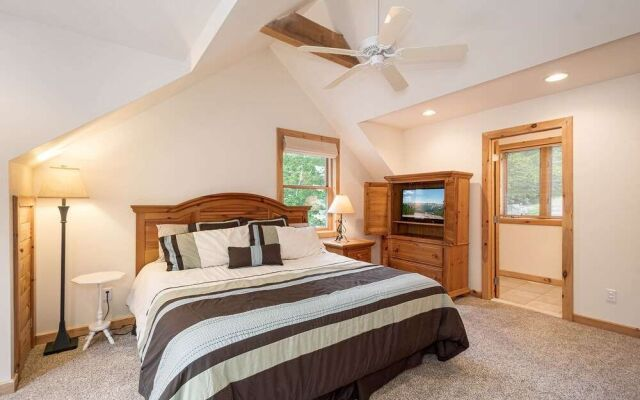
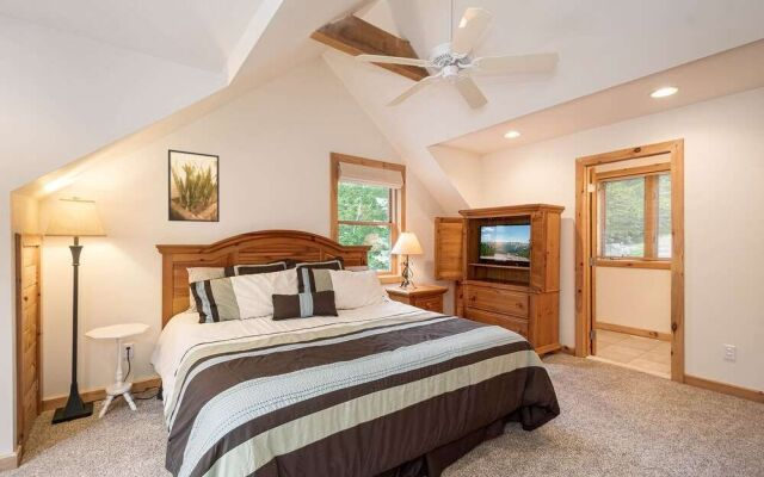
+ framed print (195, 187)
